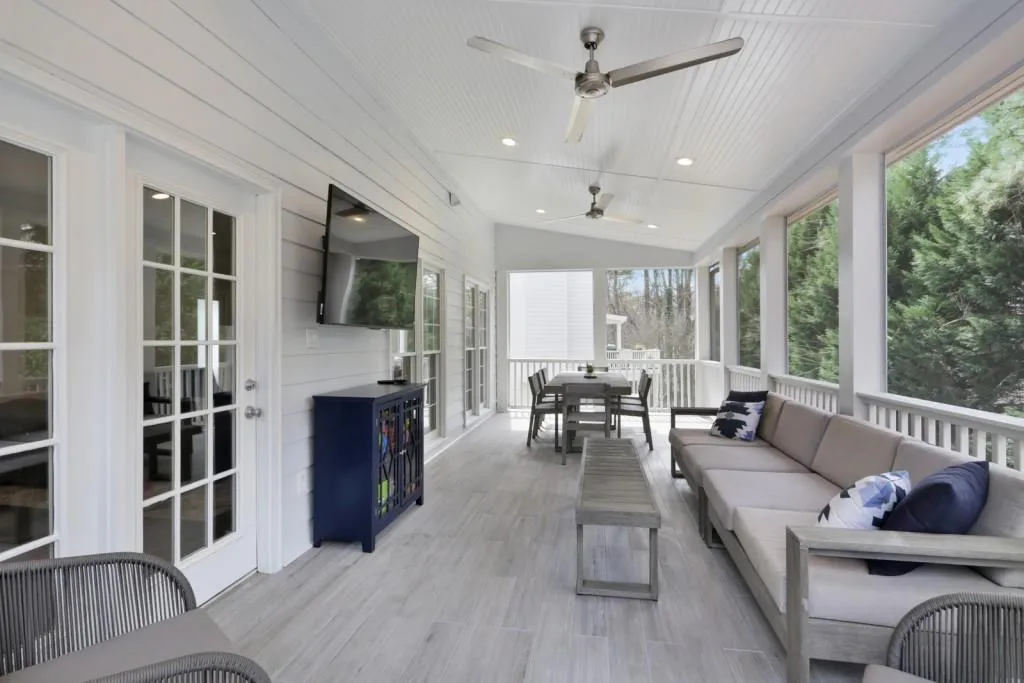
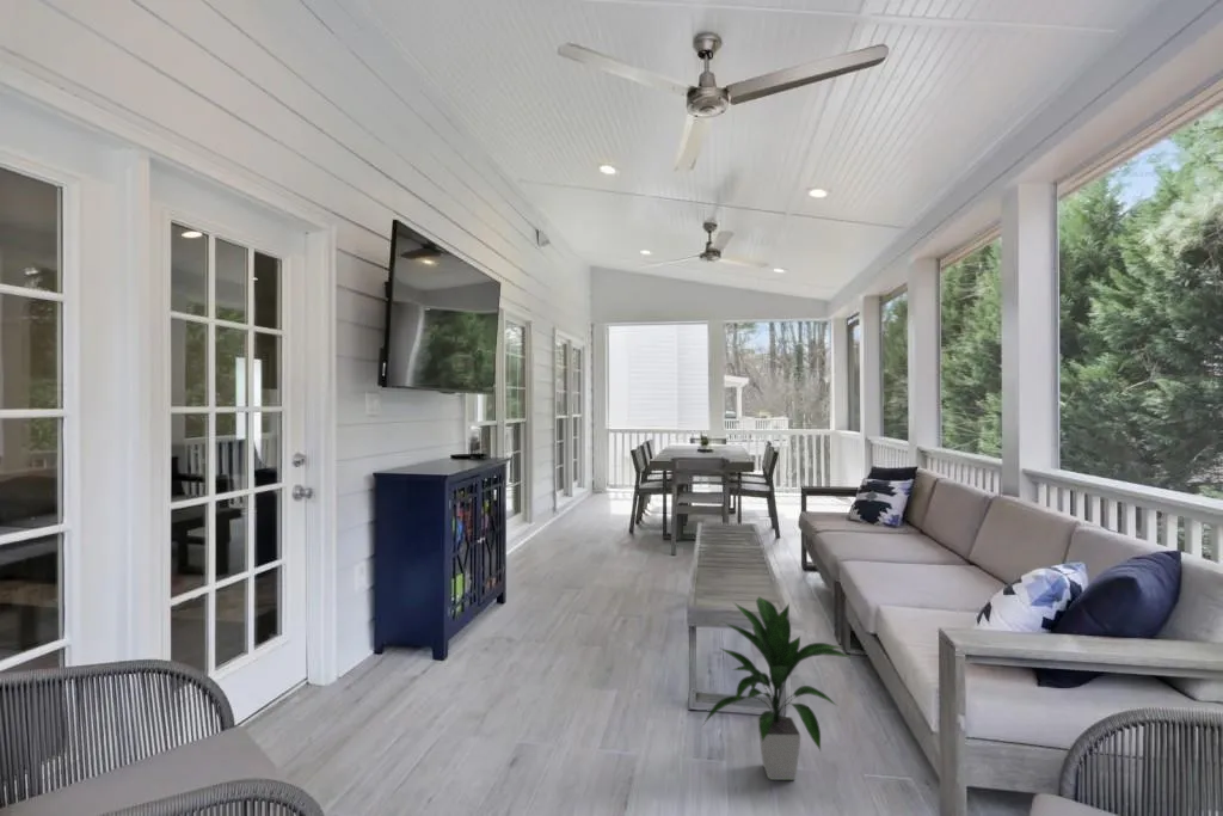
+ indoor plant (772, 682)
